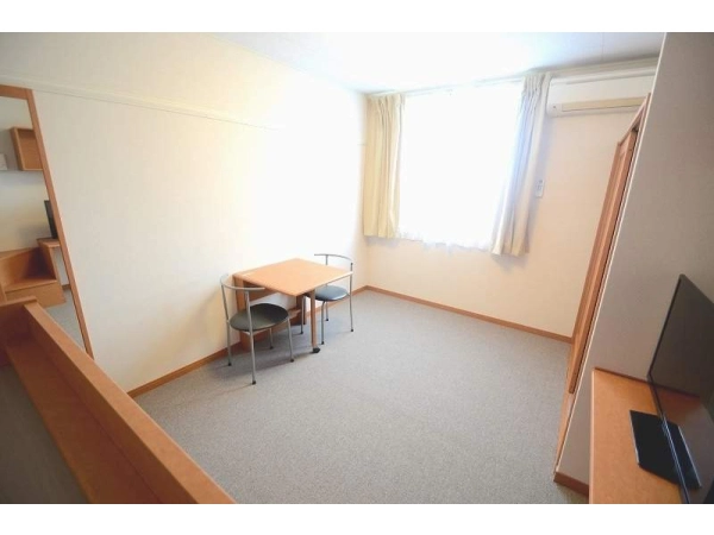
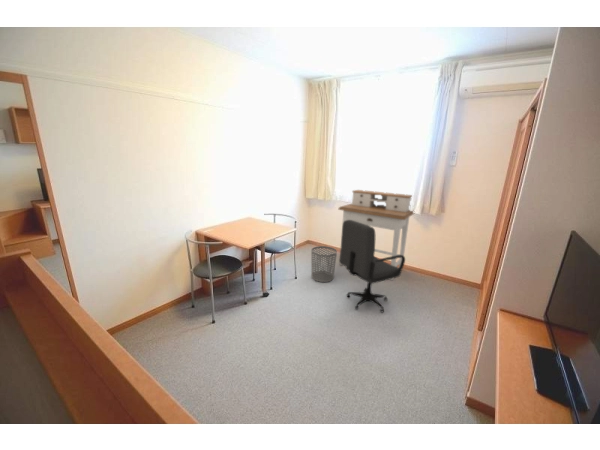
+ desk (373, 226)
+ waste bin (323, 264)
+ office chair (370, 263)
